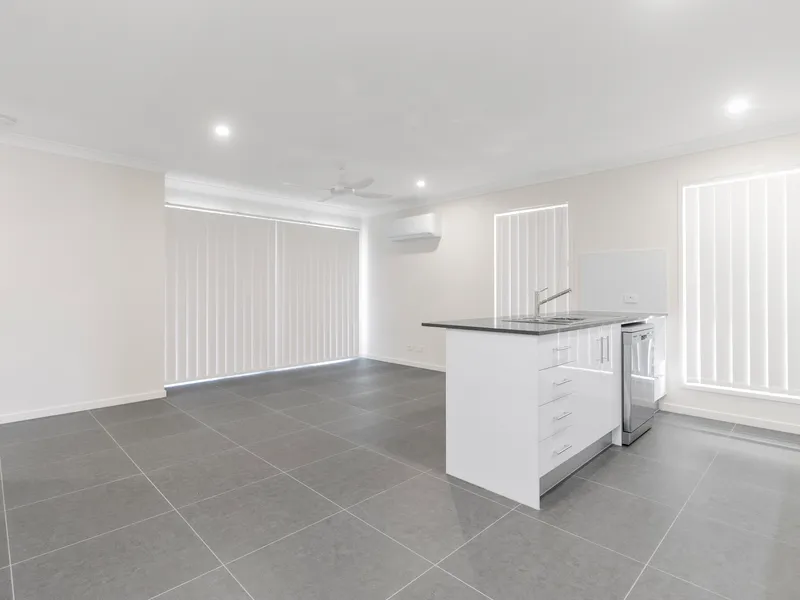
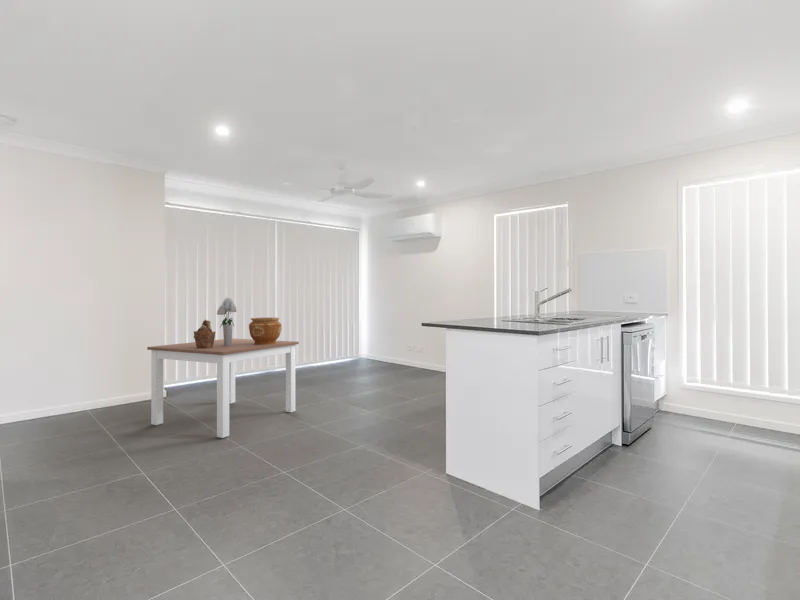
+ bouquet (226, 321)
+ dining table (227, 380)
+ decorative container (204, 333)
+ ceramic pot (265, 330)
